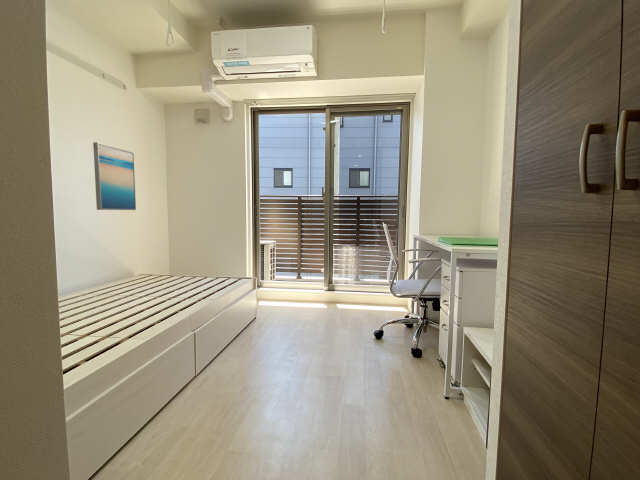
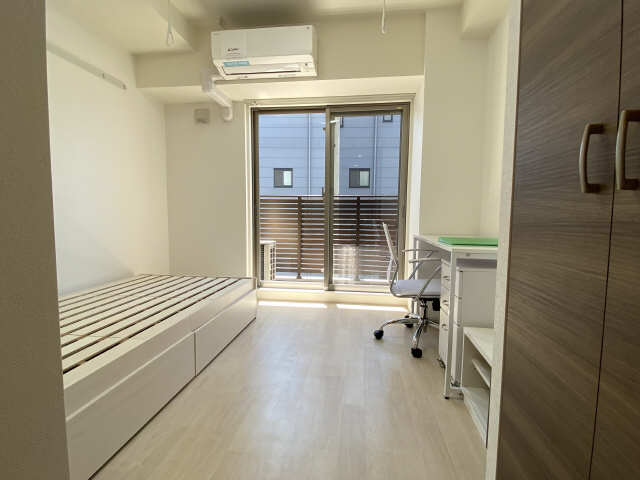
- wall art (116, 179)
